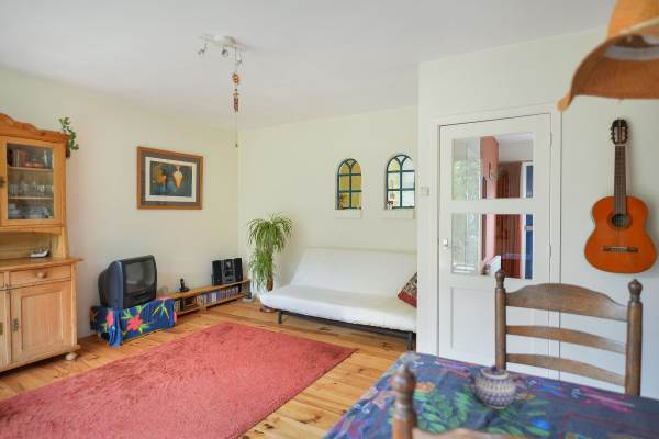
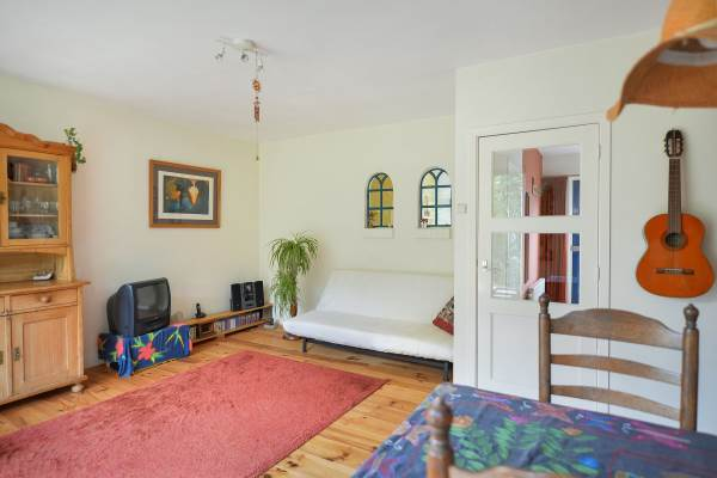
- teapot (494, 384)
